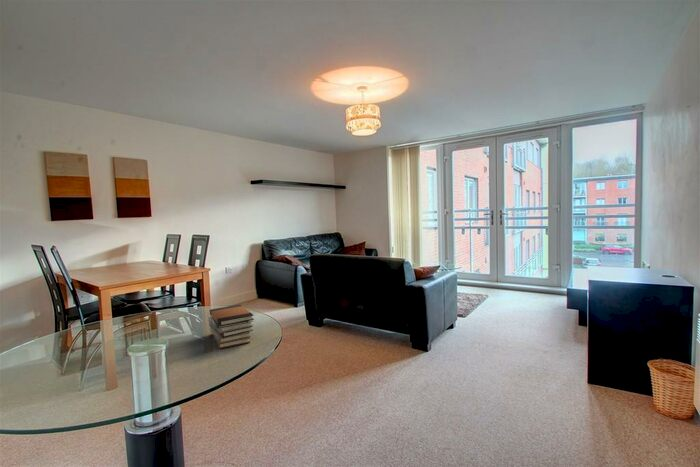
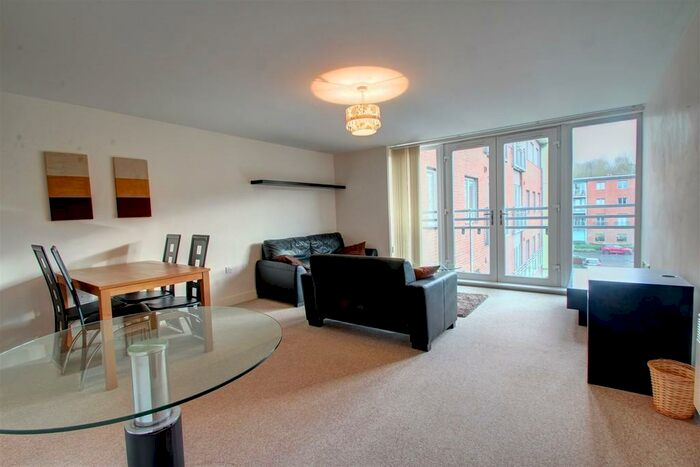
- book stack (230, 324)
